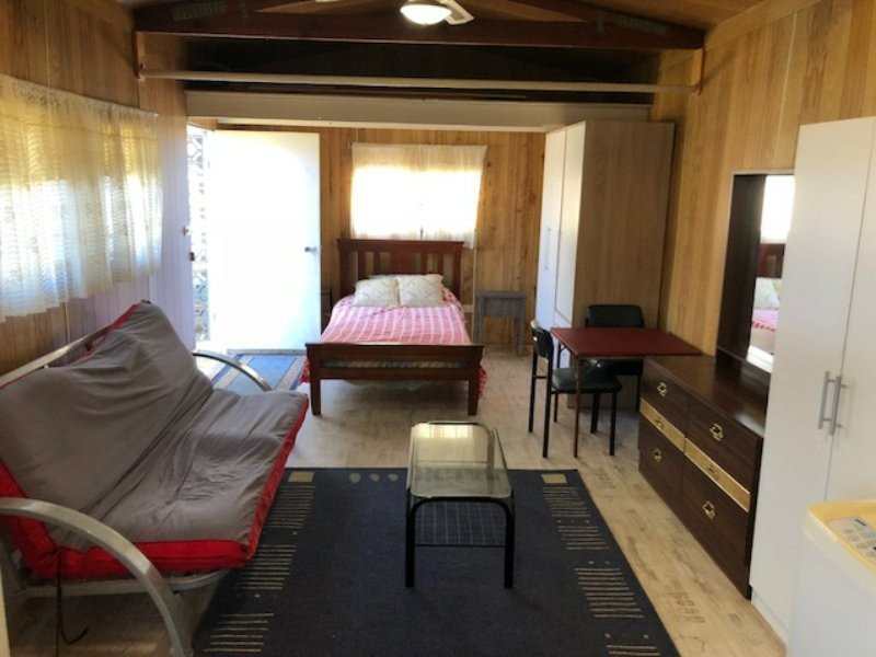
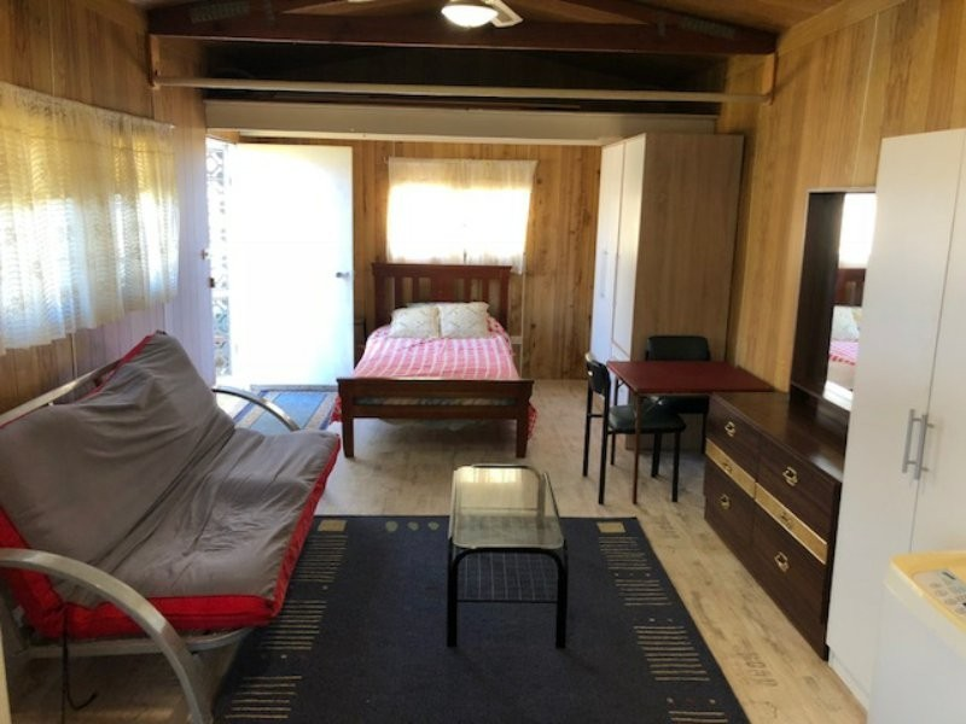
- nightstand (498, 316)
